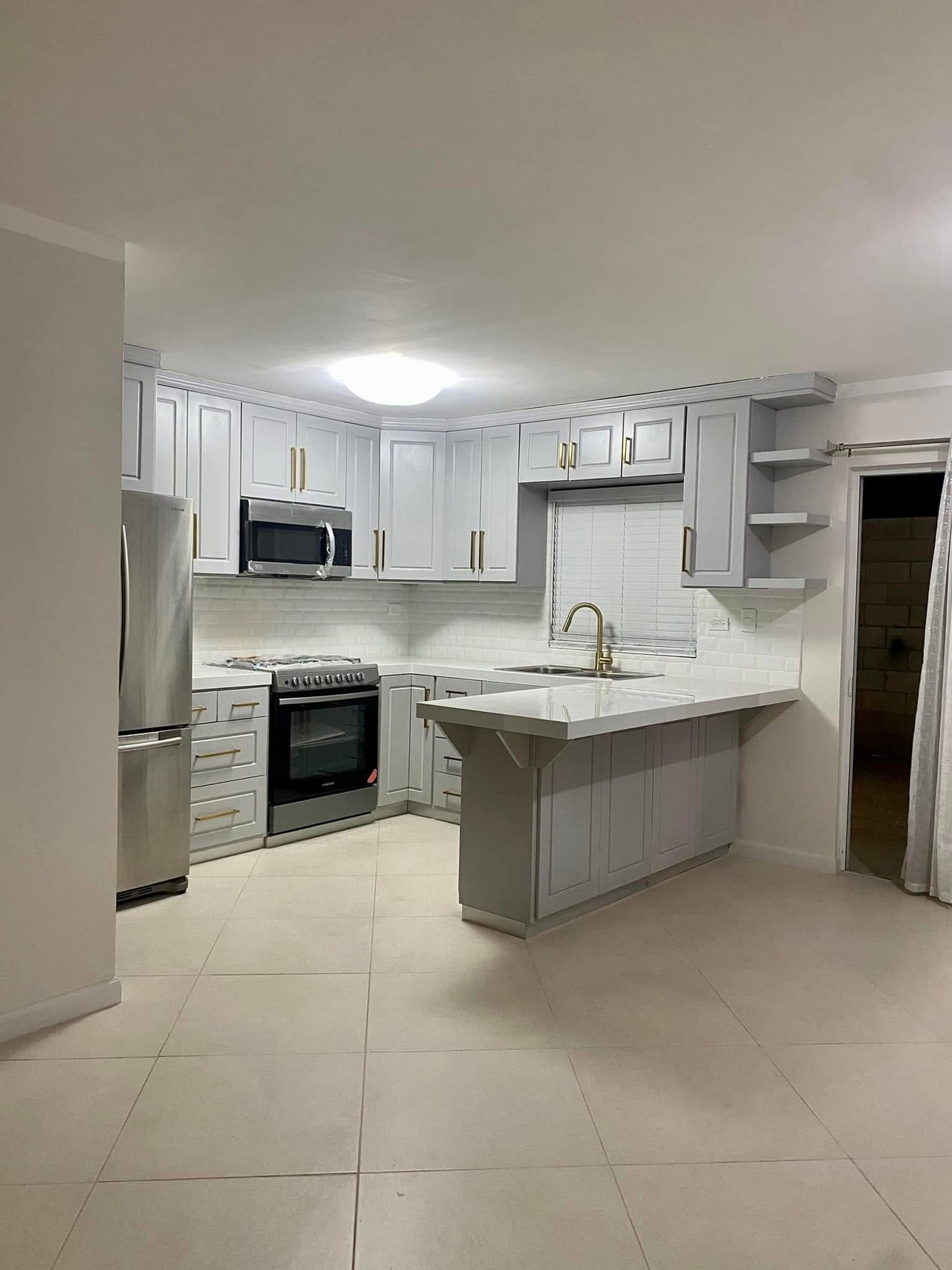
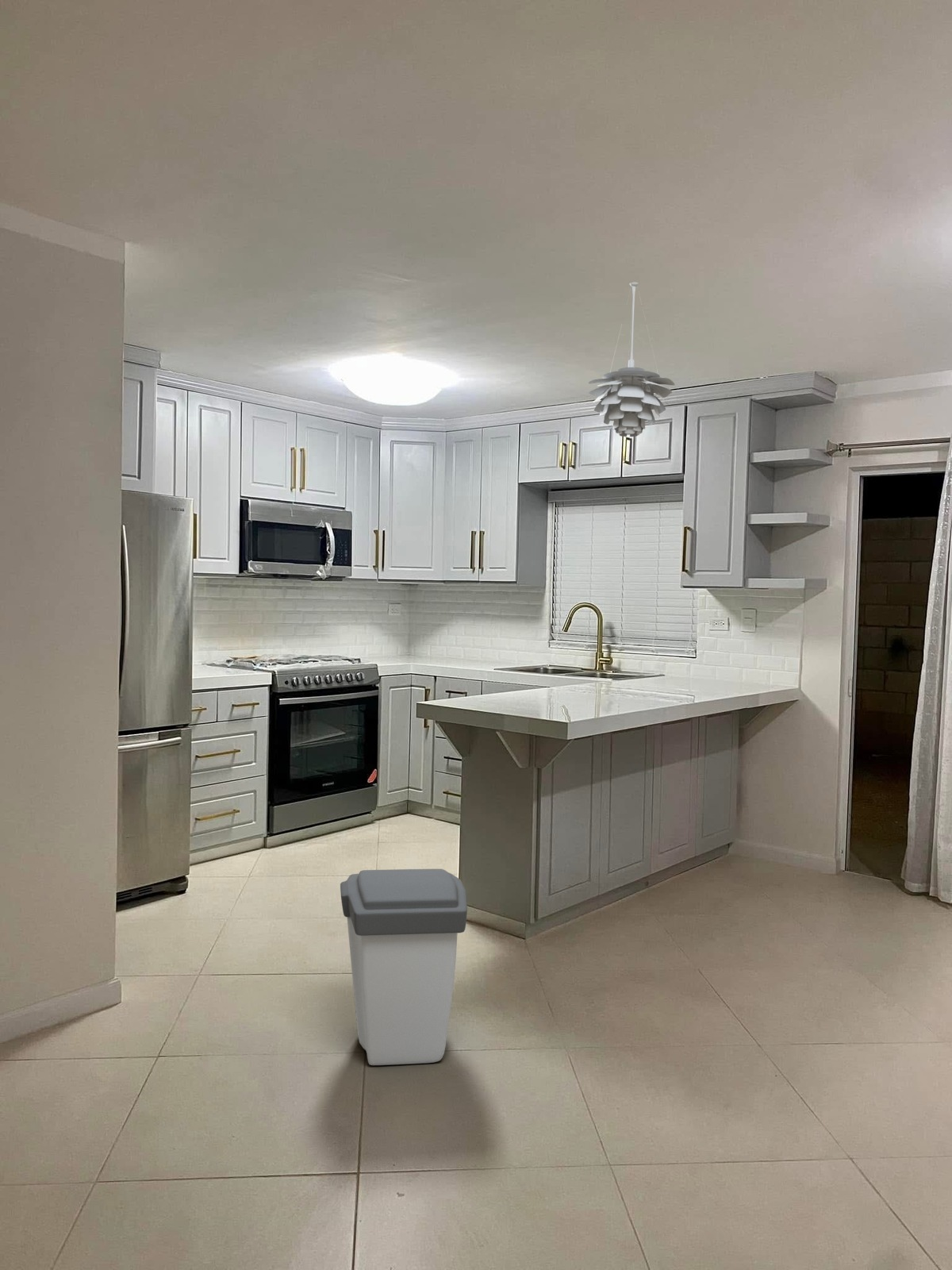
+ trash can (401, 961)
+ pendant light (631, 360)
